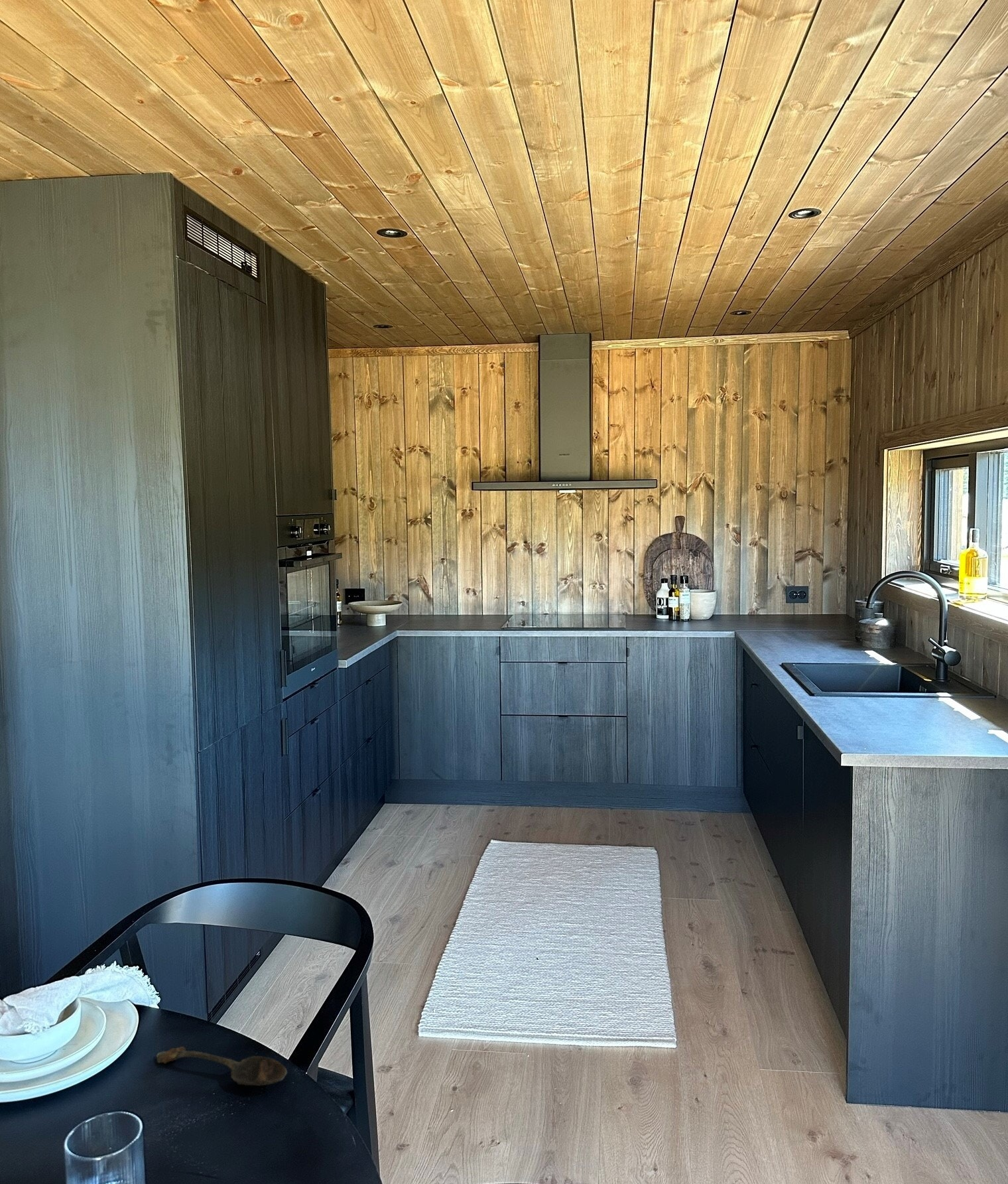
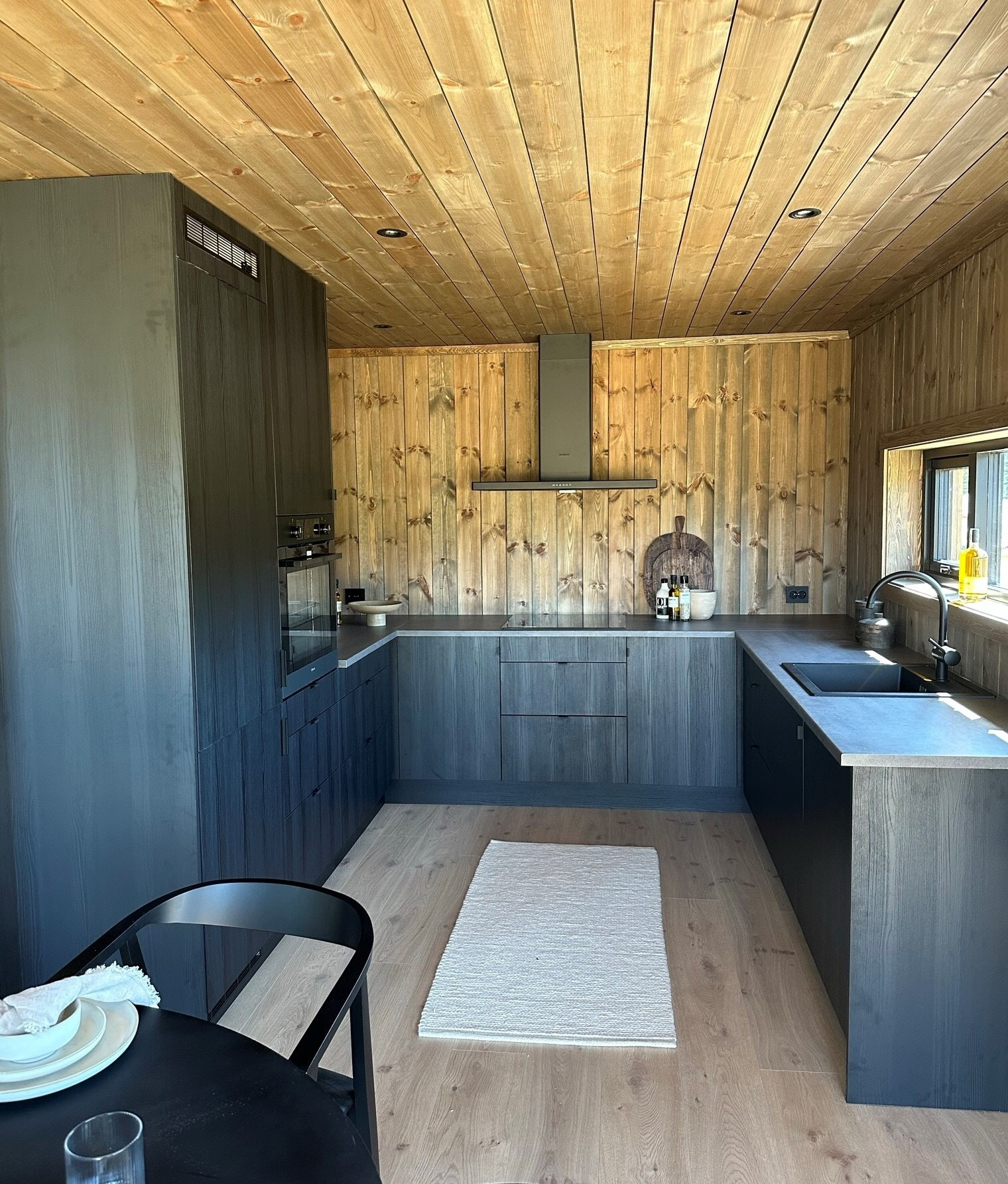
- spoon (220, 1063)
